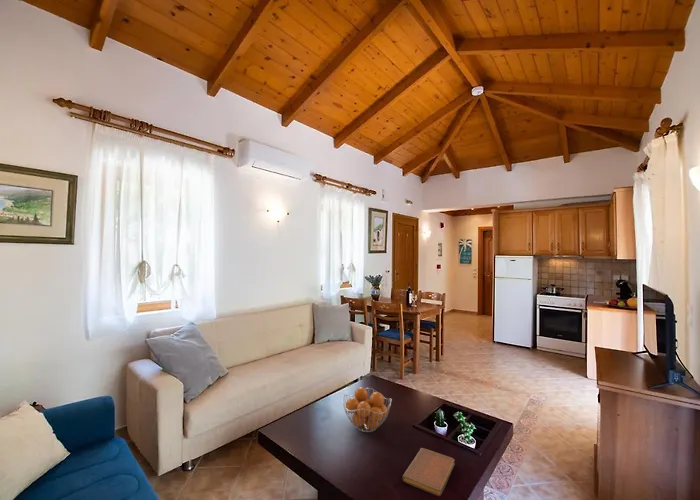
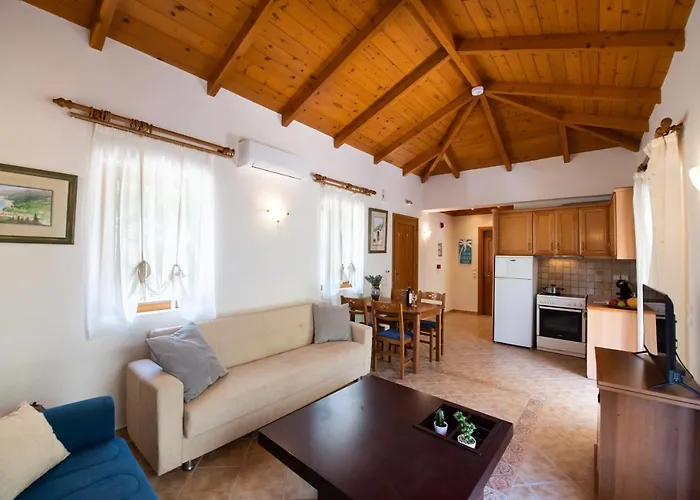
- fruit basket (366, 408)
- notebook (429, 469)
